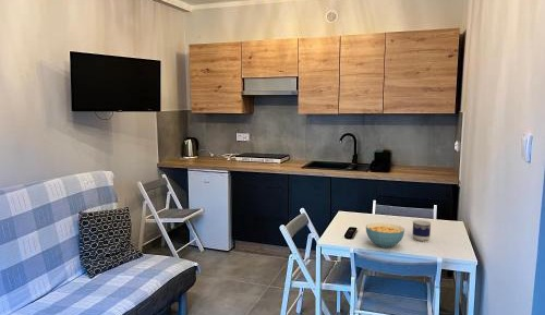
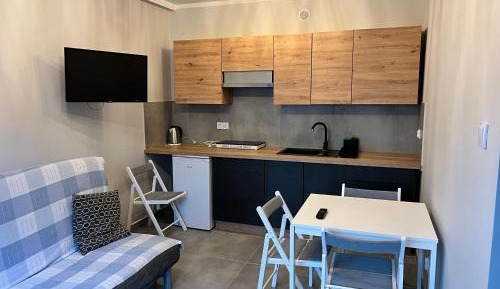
- cereal bowl (384, 237)
- cup (421, 230)
